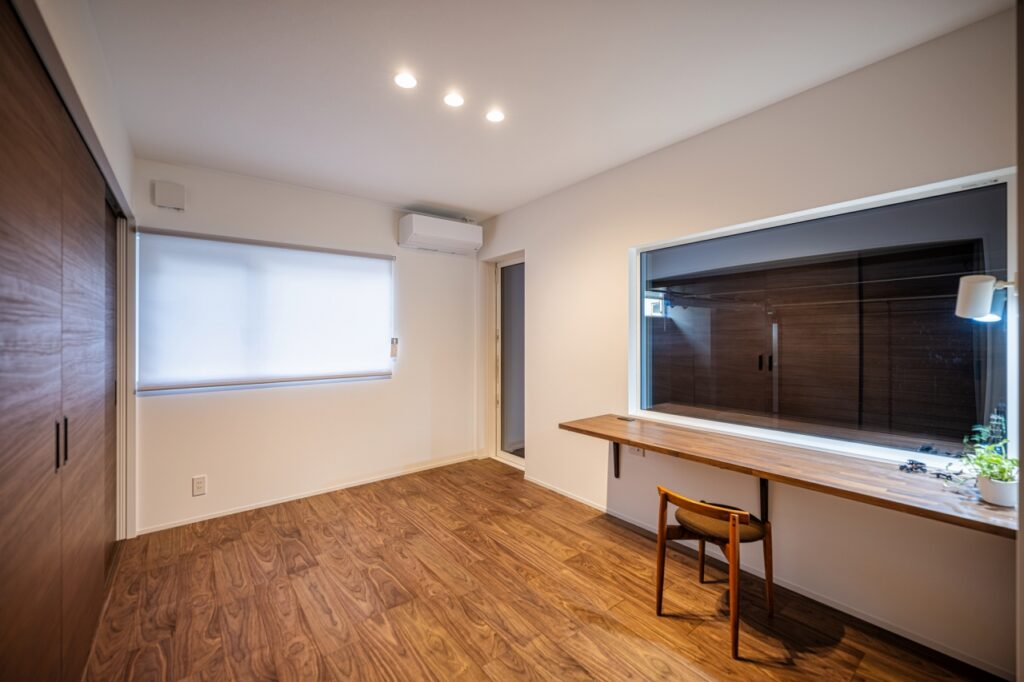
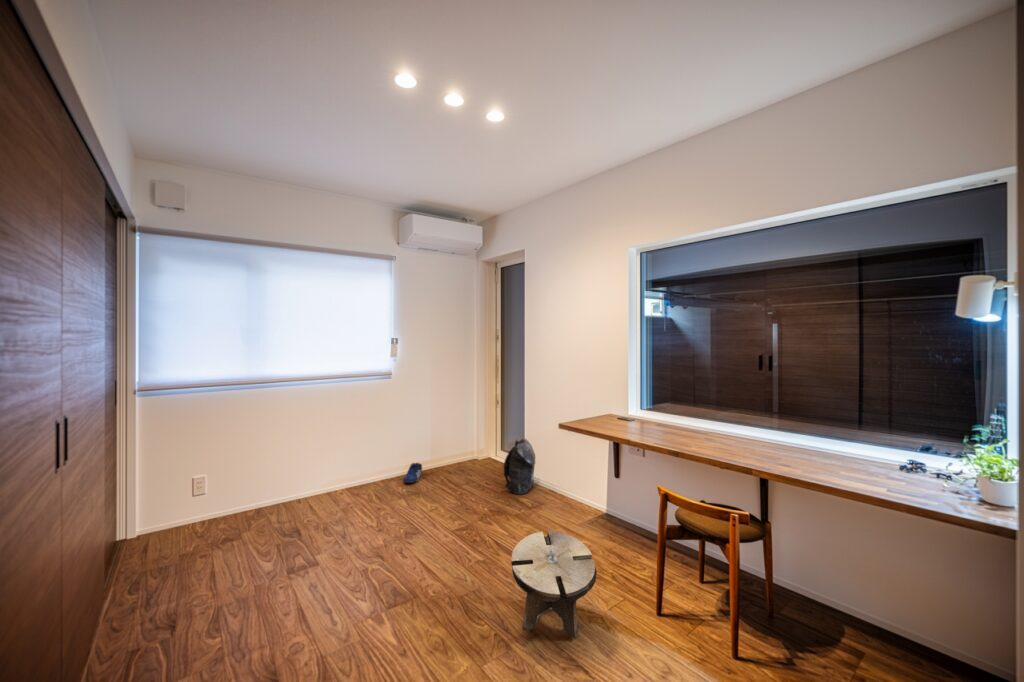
+ shoe (413, 471)
+ stool (551, 586)
+ backpack (520, 463)
